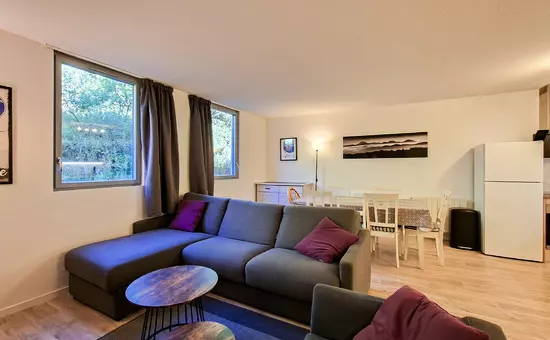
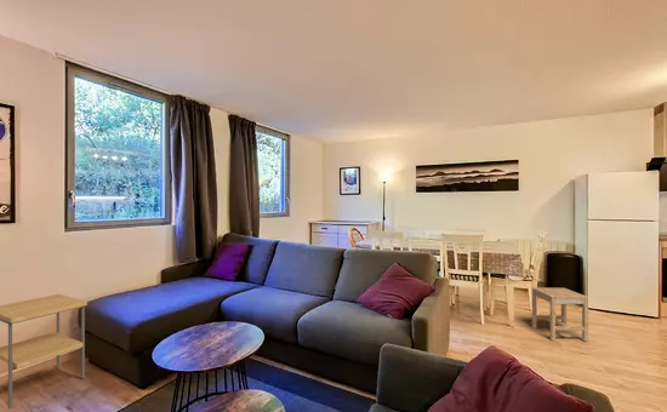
+ stool (558, 315)
+ side table (38, 344)
